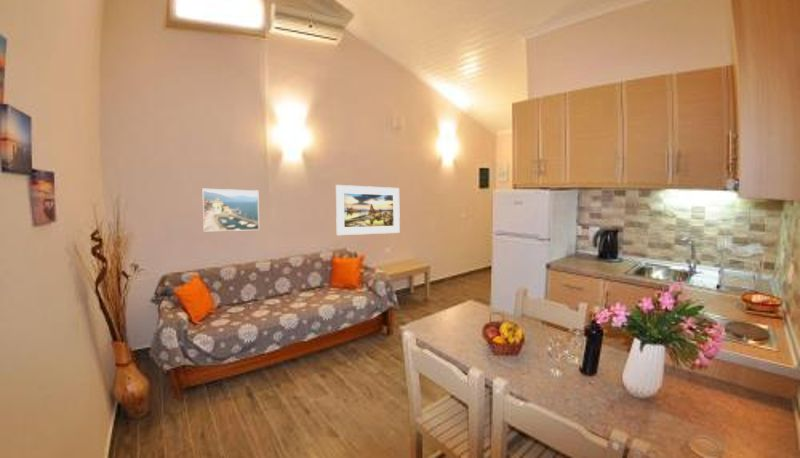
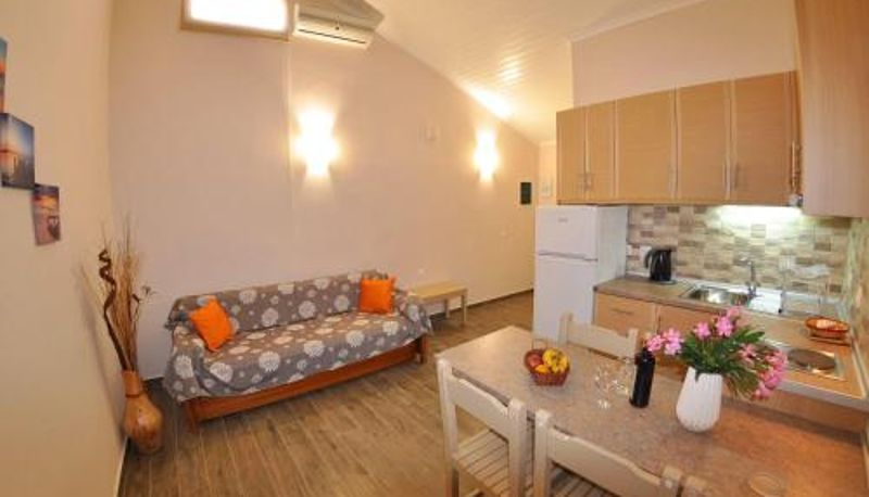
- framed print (369, 210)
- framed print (231, 210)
